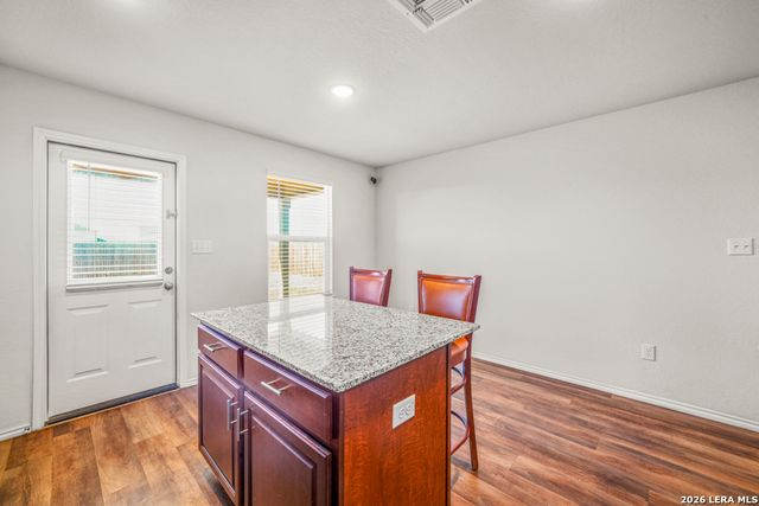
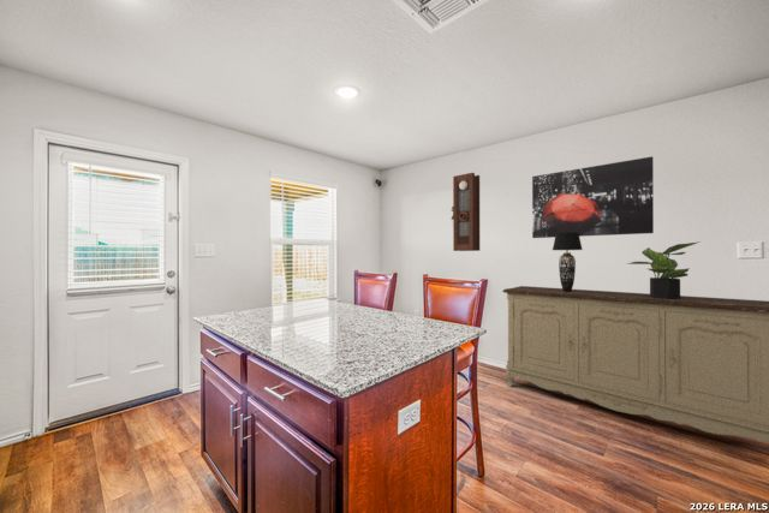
+ sideboard (620, 351)
+ pendulum clock (463, 213)
+ potted plant (664, 269)
+ wall art (586, 202)
+ table lamp (567, 262)
